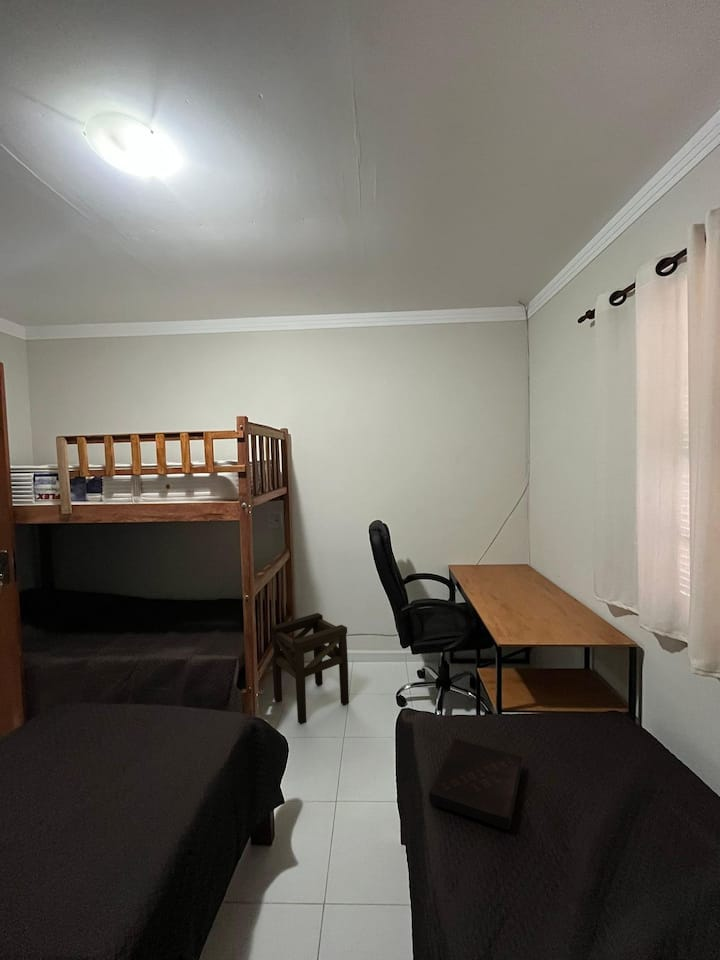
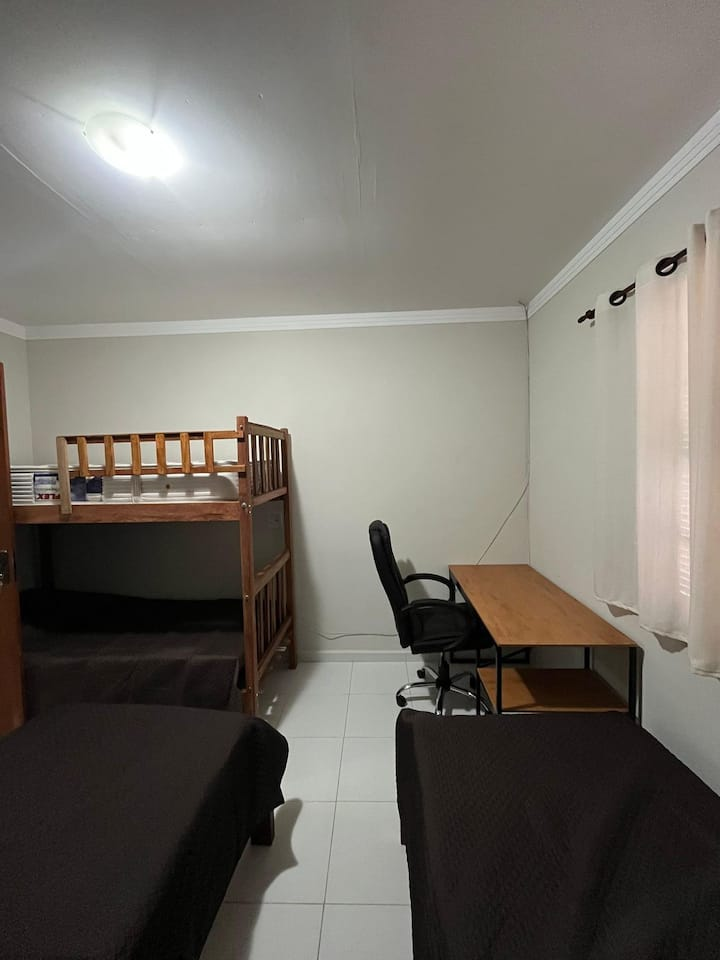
- stool (310, 664)
- book (478, 778)
